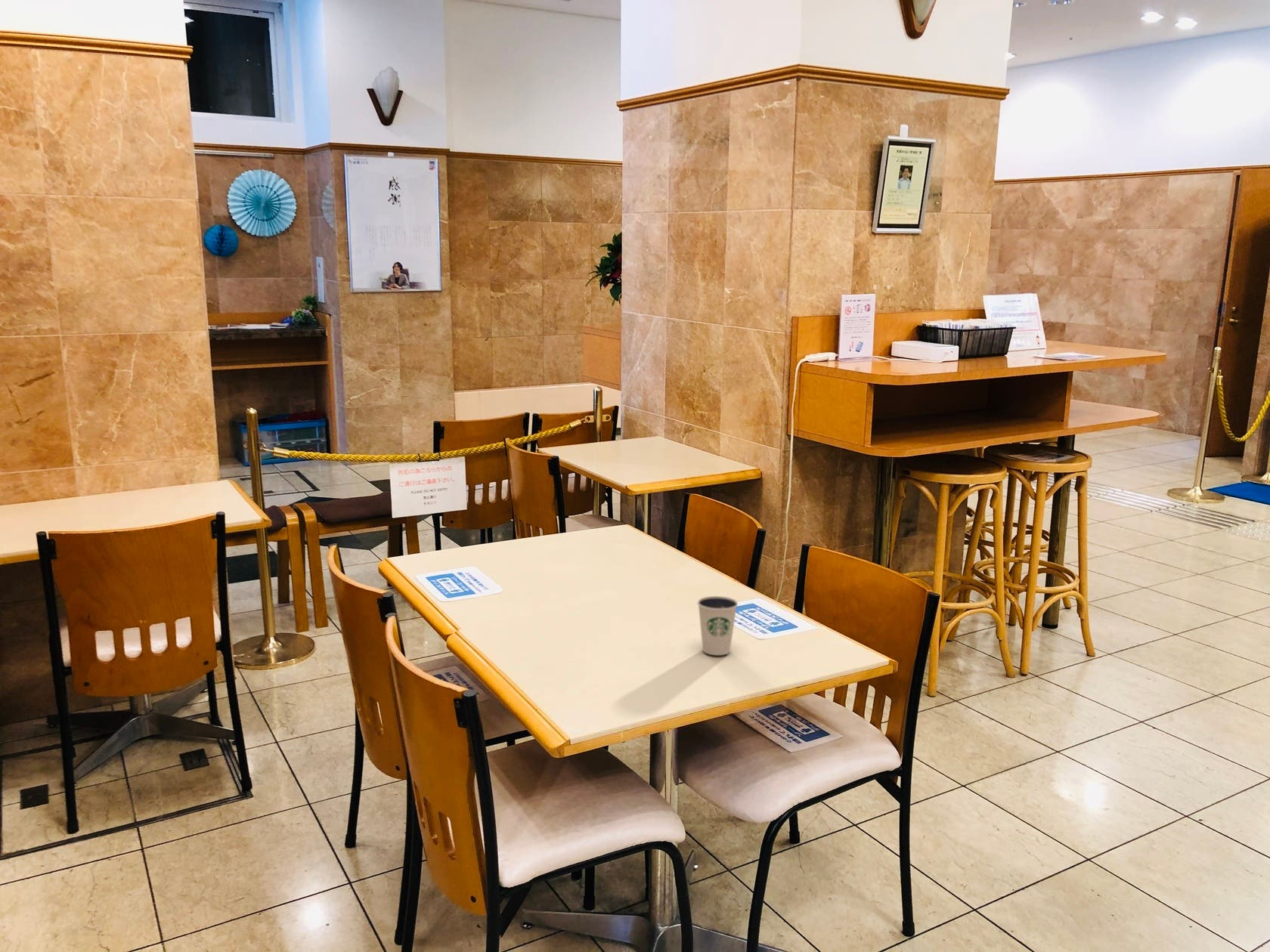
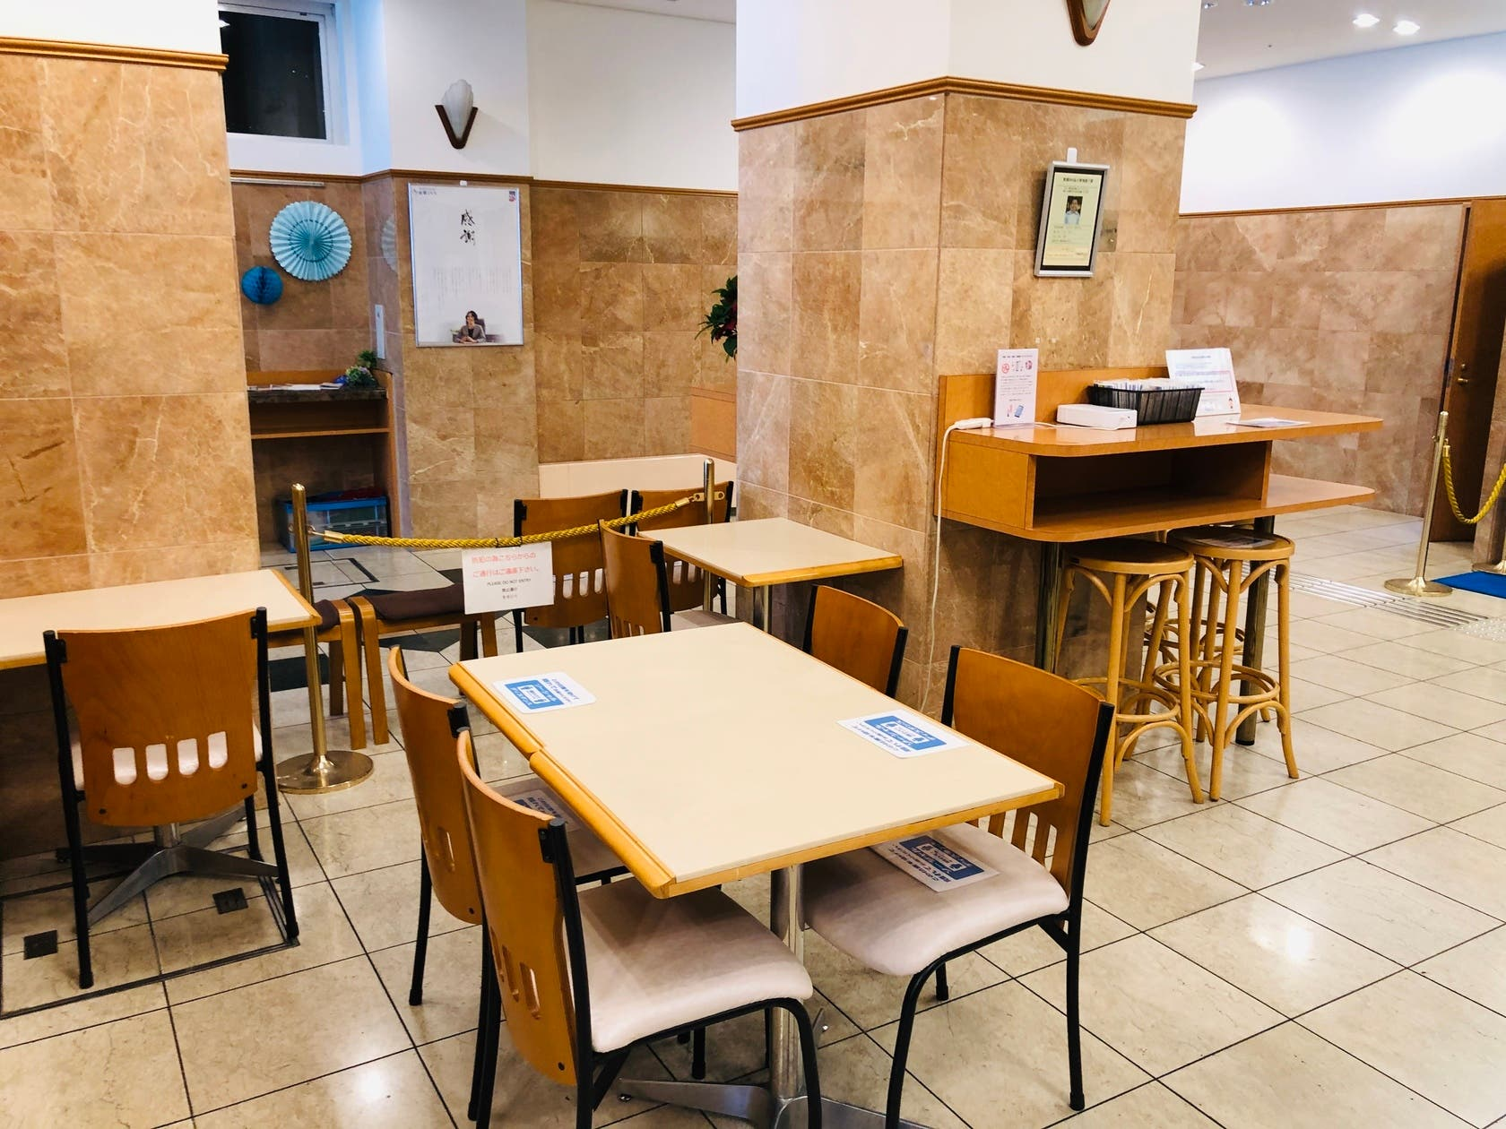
- dixie cup (717, 626)
